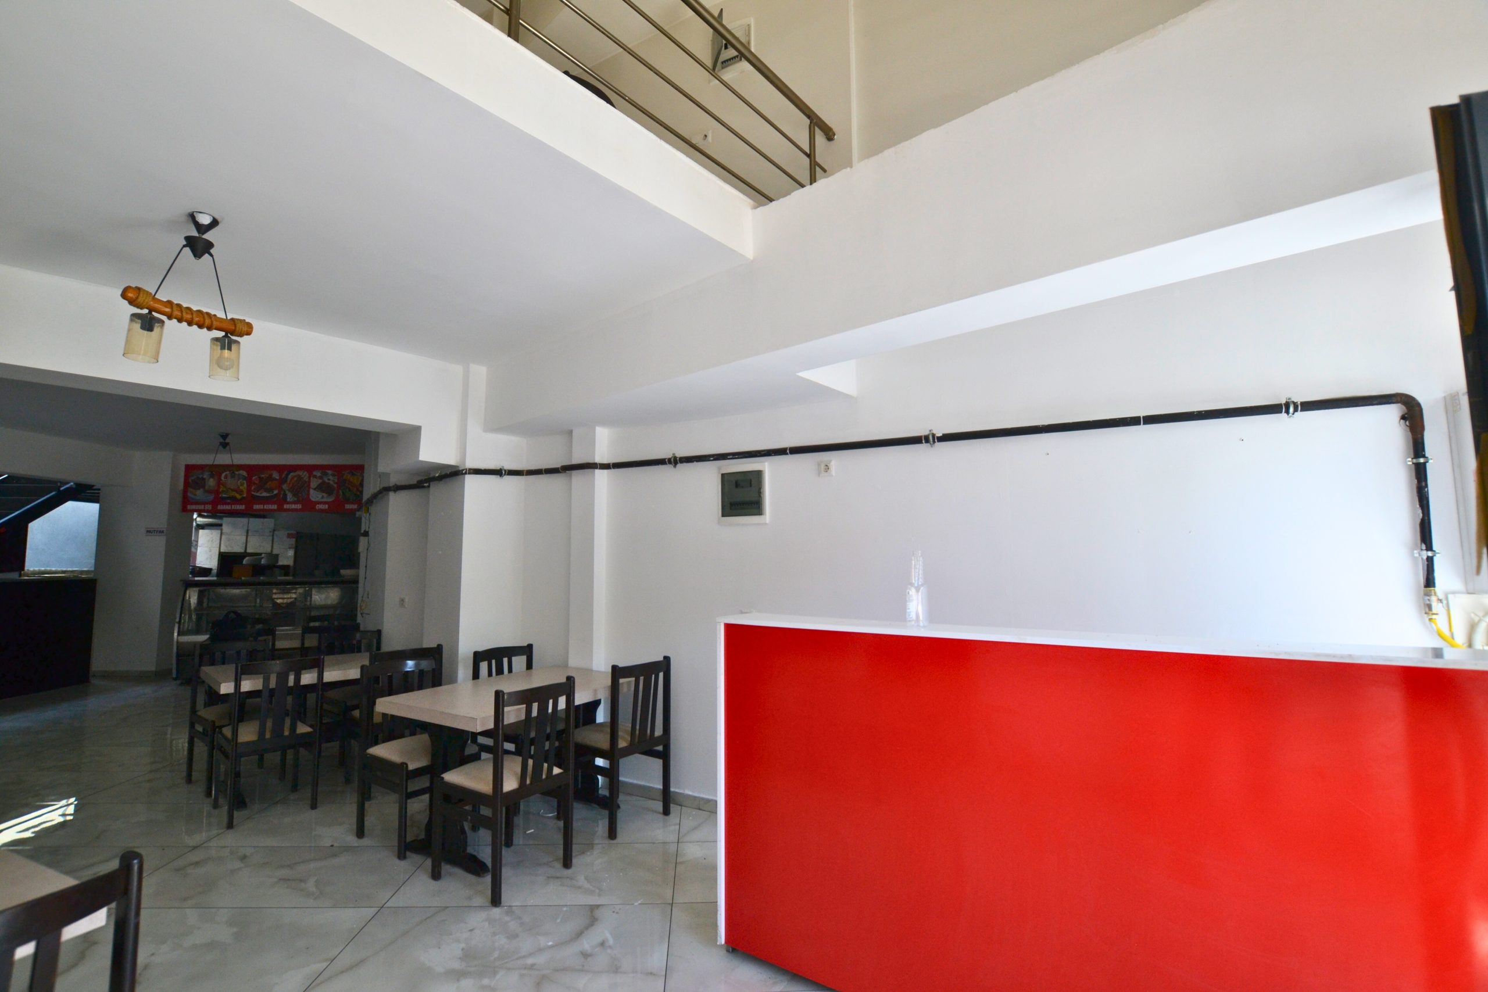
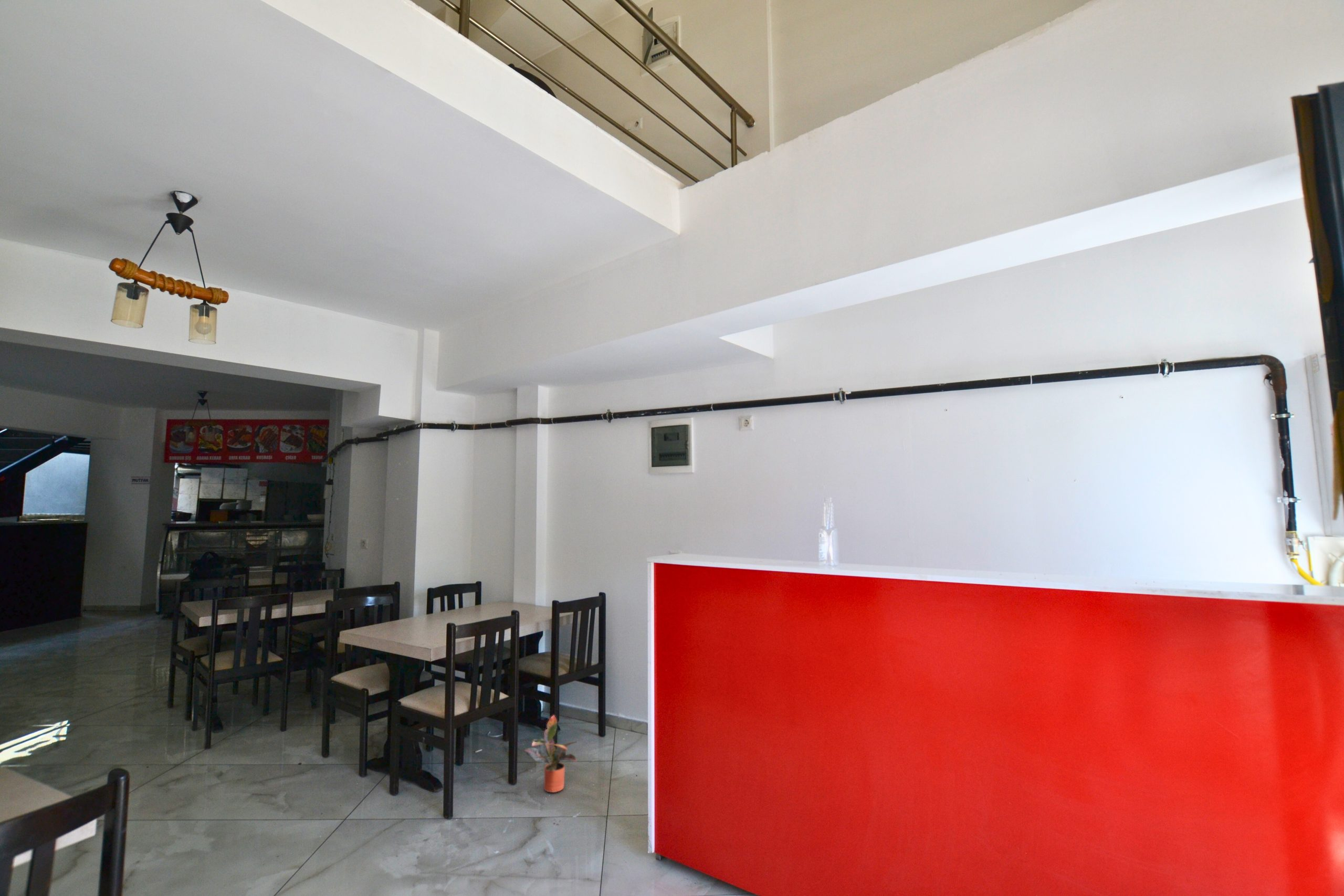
+ potted plant (550, 757)
